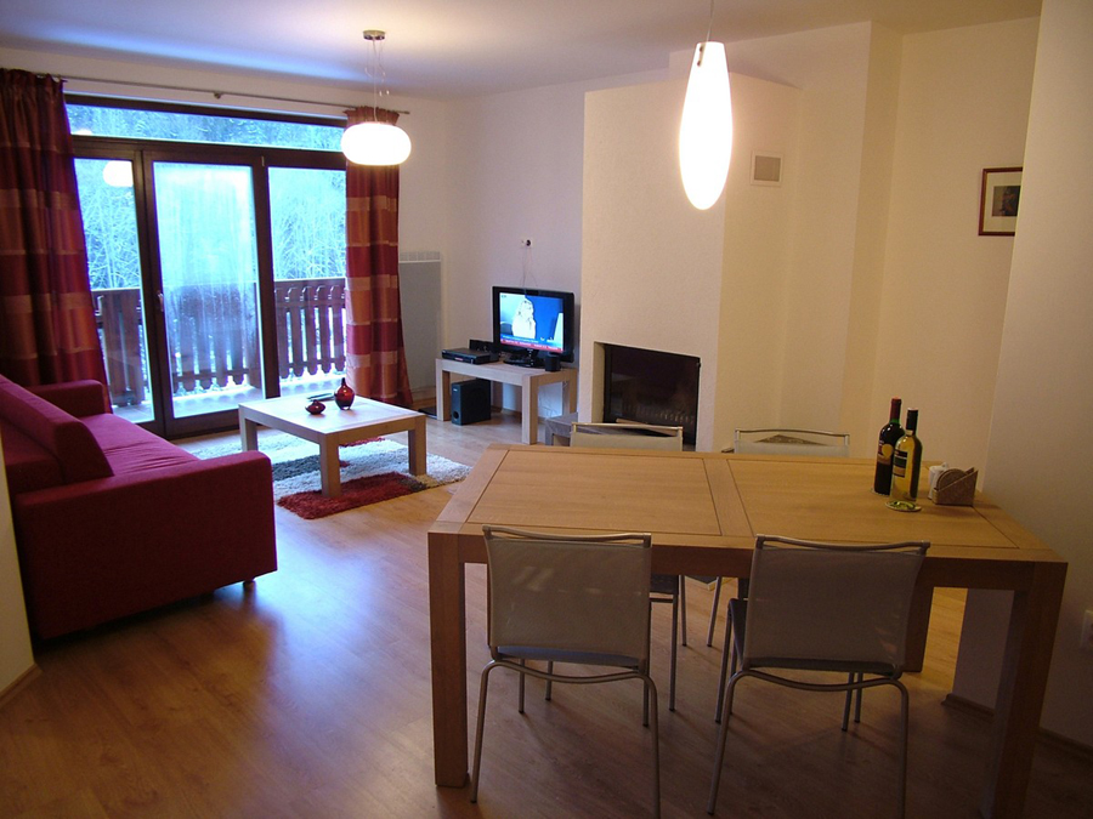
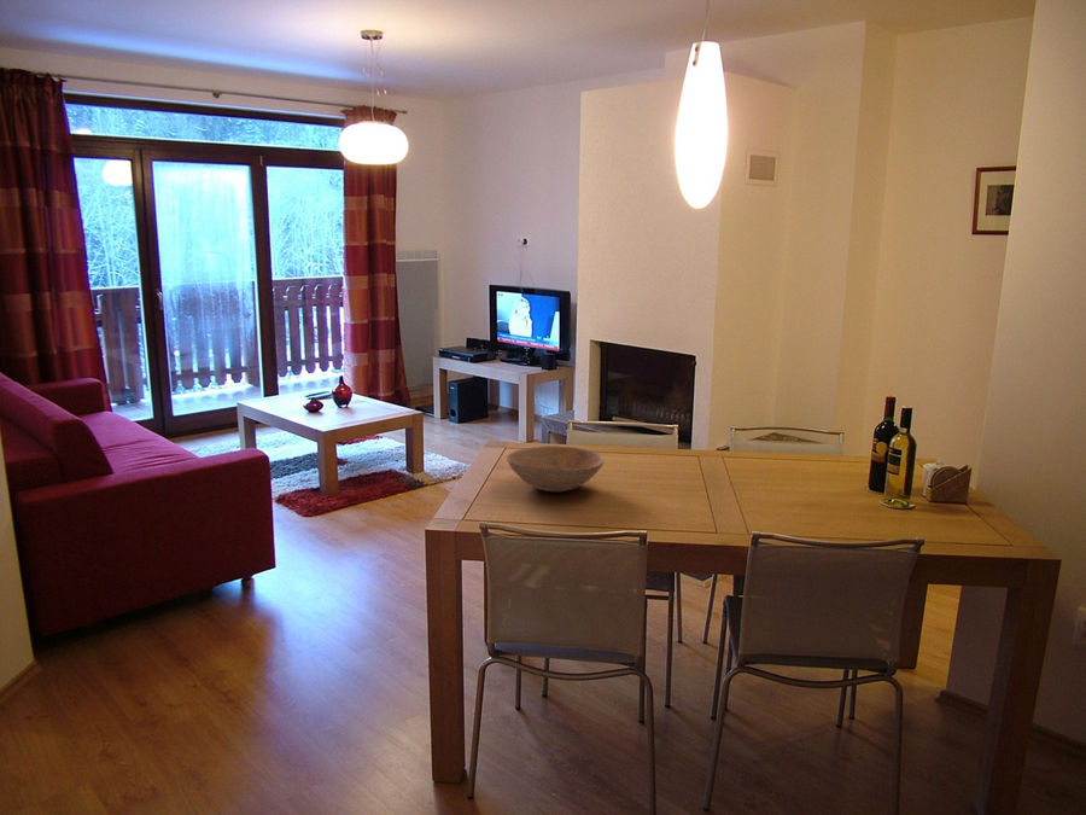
+ bowl (555, 471)
